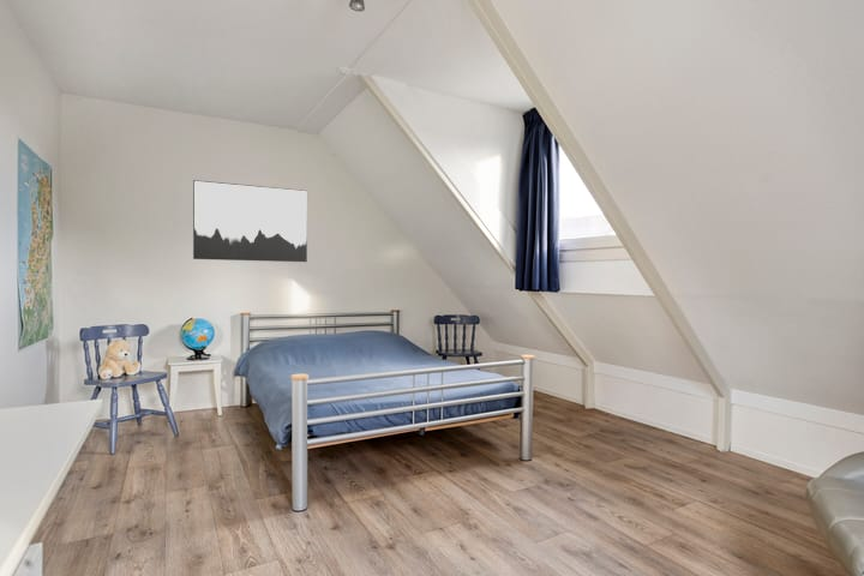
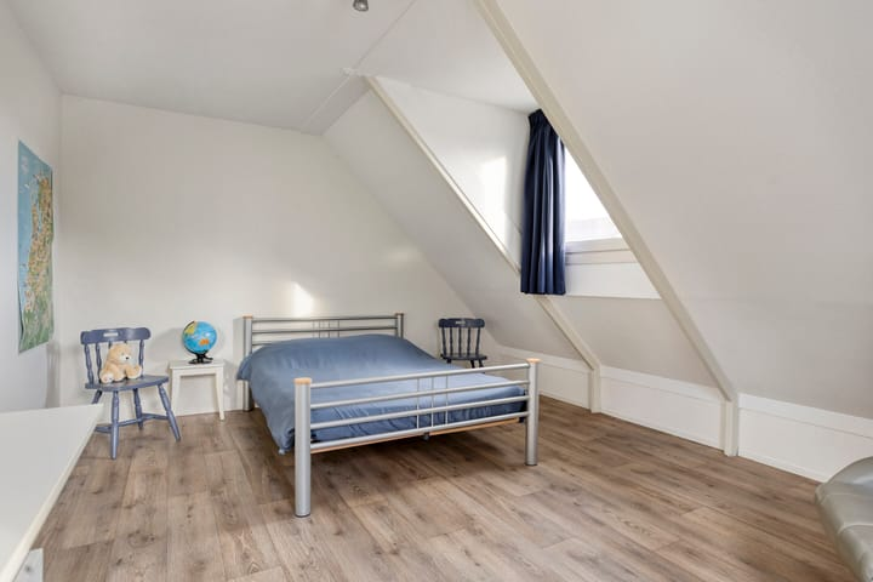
- wall art (252, 223)
